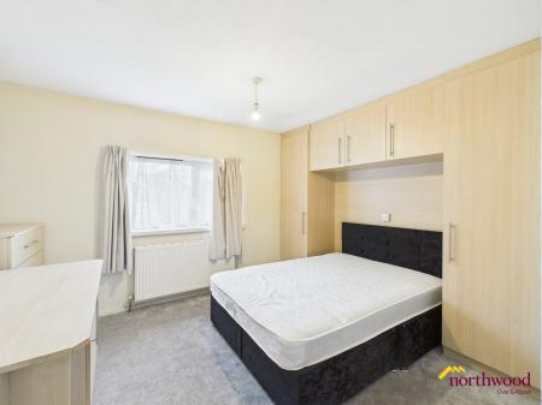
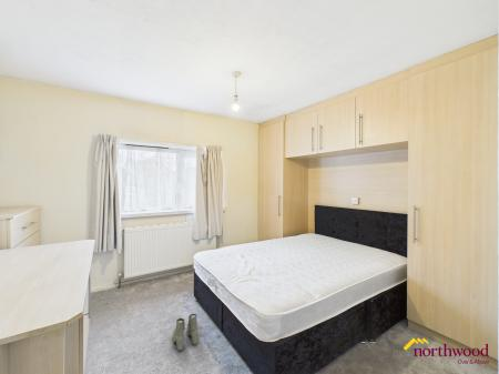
+ boots (184, 326)
